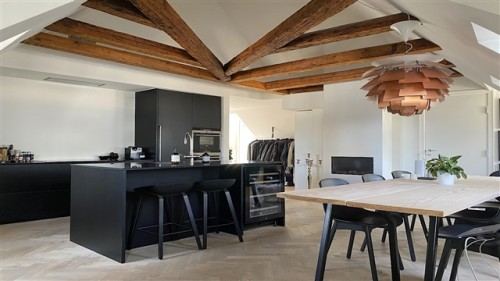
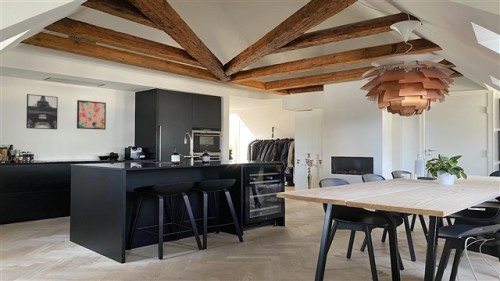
+ wall art (42, 112)
+ wall art (91, 115)
